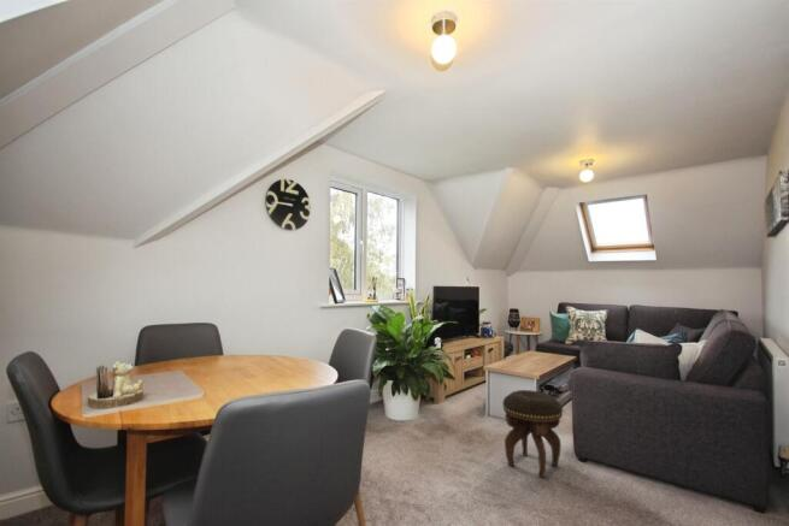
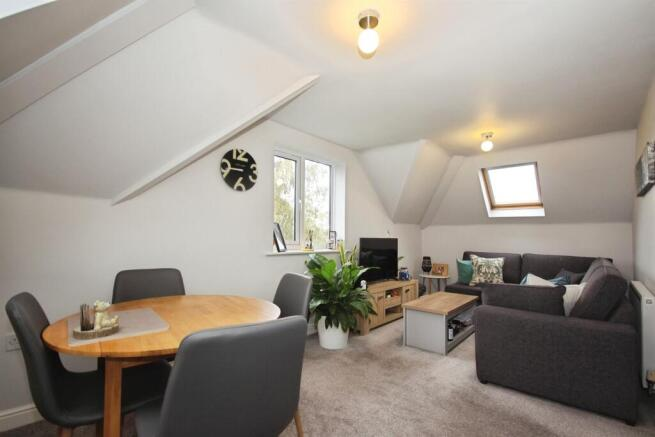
- footstool (531, 430)
